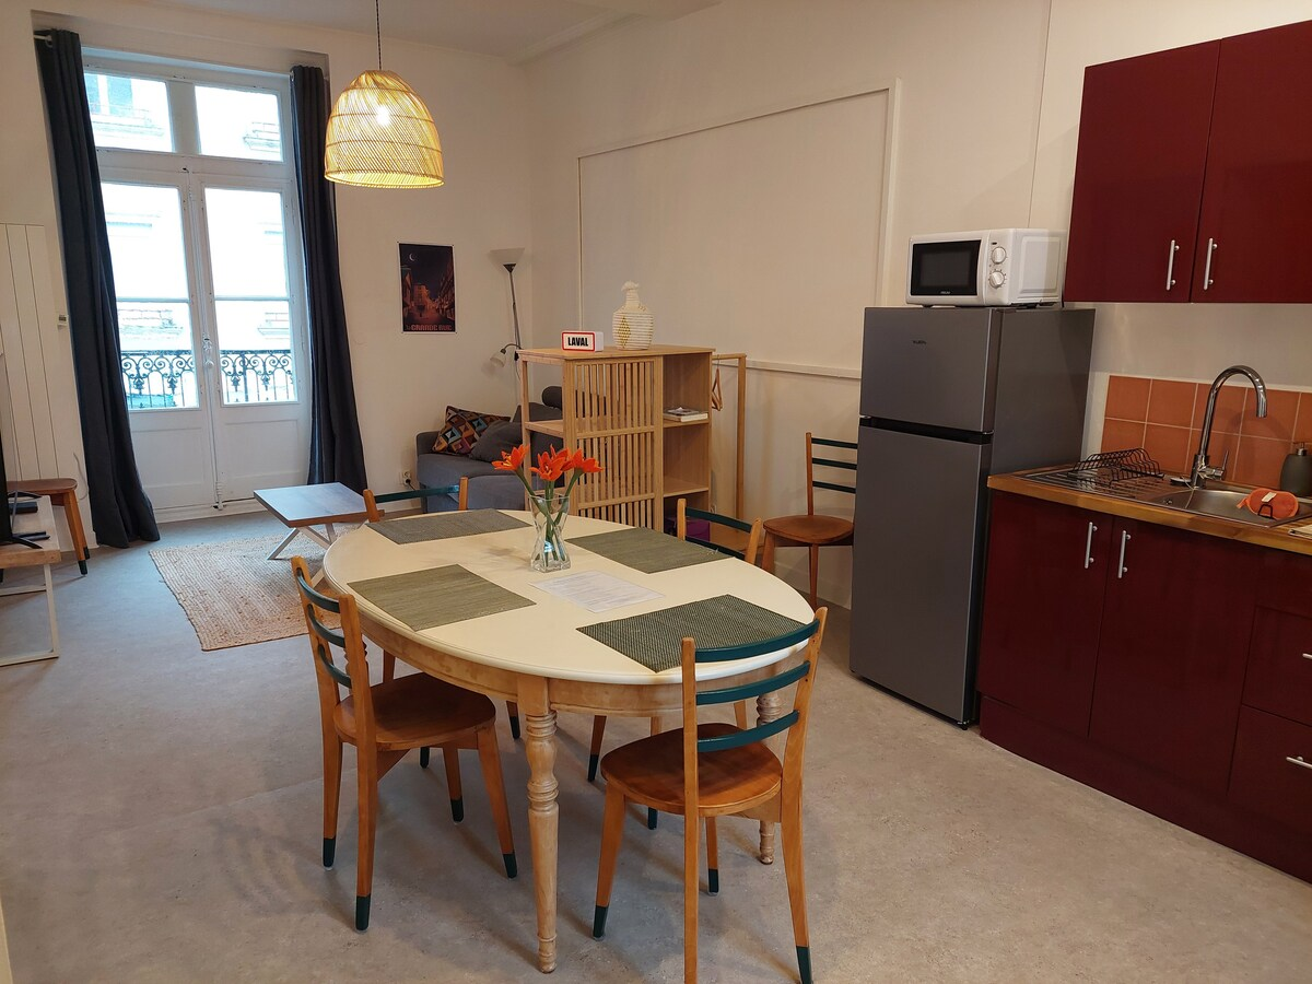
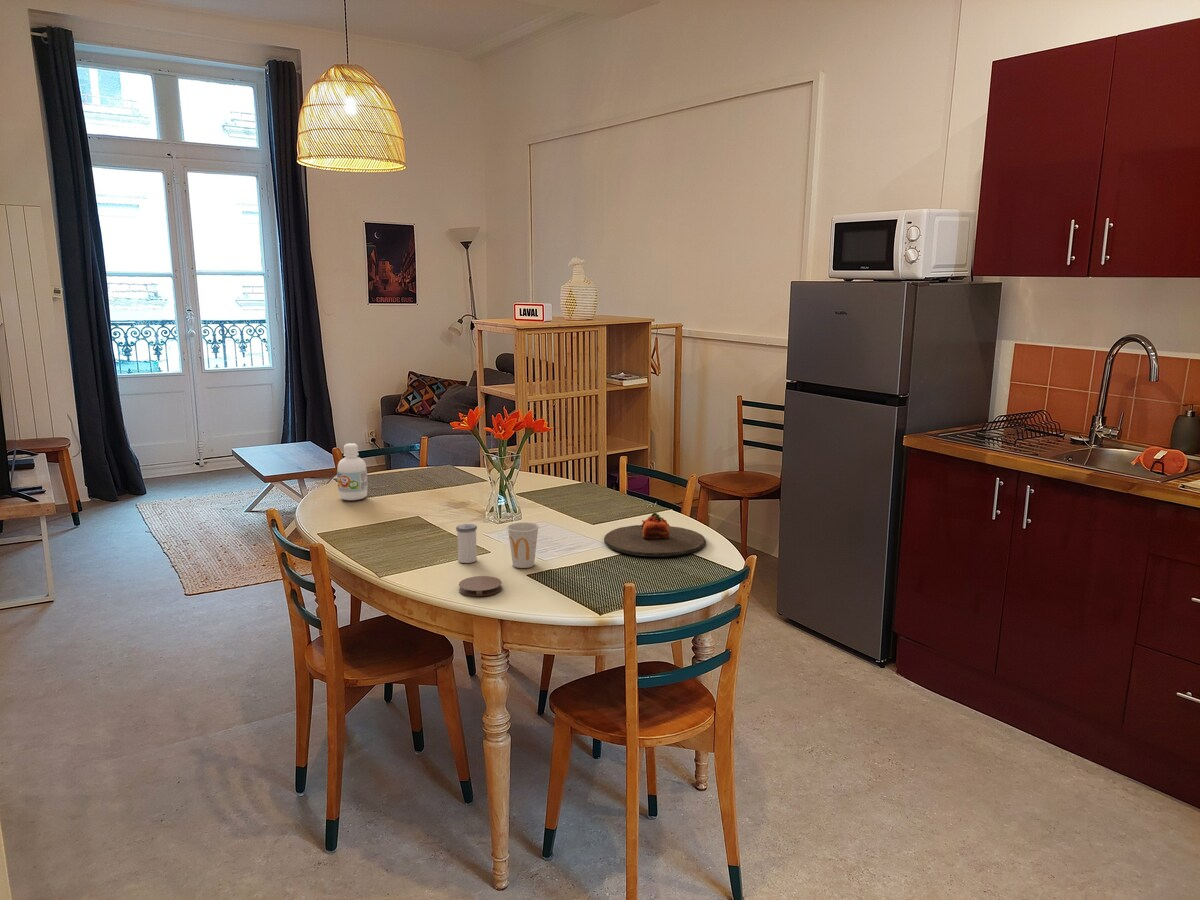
+ salt shaker (467, 543)
+ cup (523, 545)
+ bottle (352, 471)
+ coaster (480, 585)
+ plate (654, 527)
